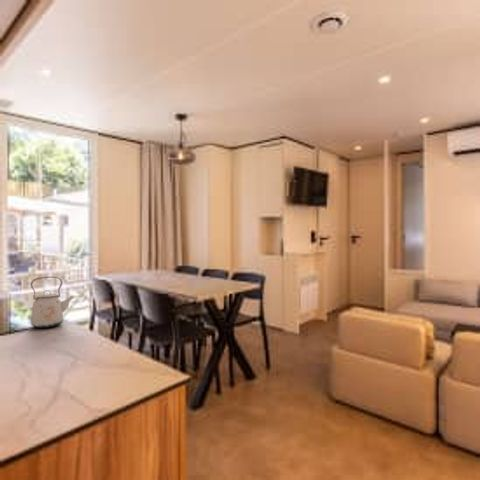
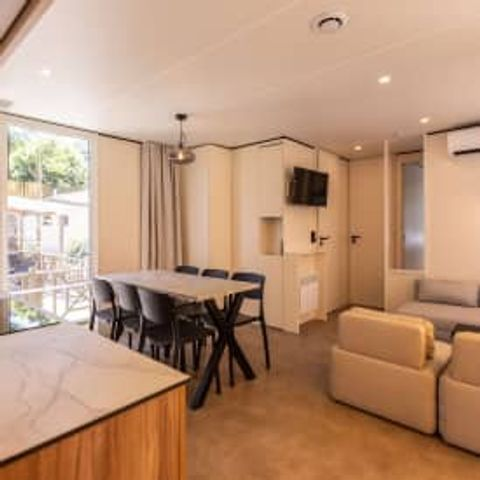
- kettle (53, 300)
